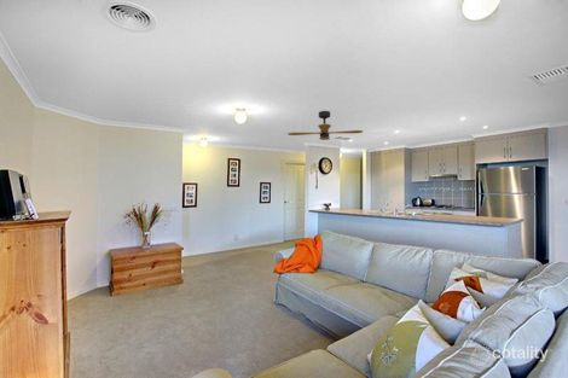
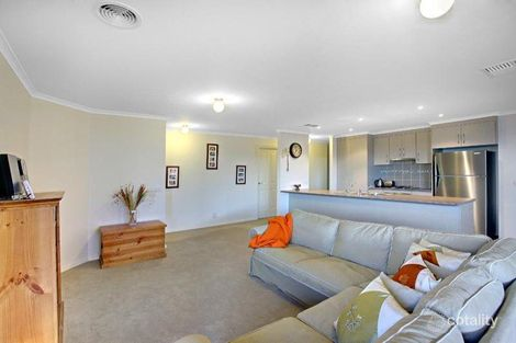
- ceiling fan (324, 124)
